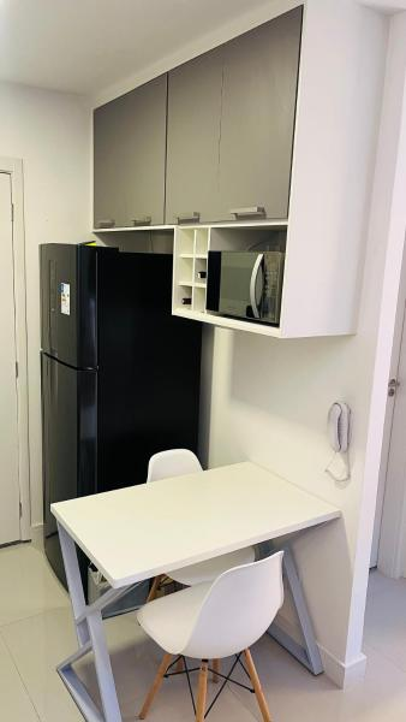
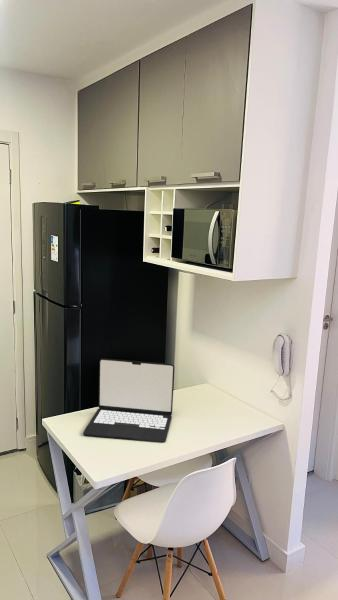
+ laptop (130, 398)
